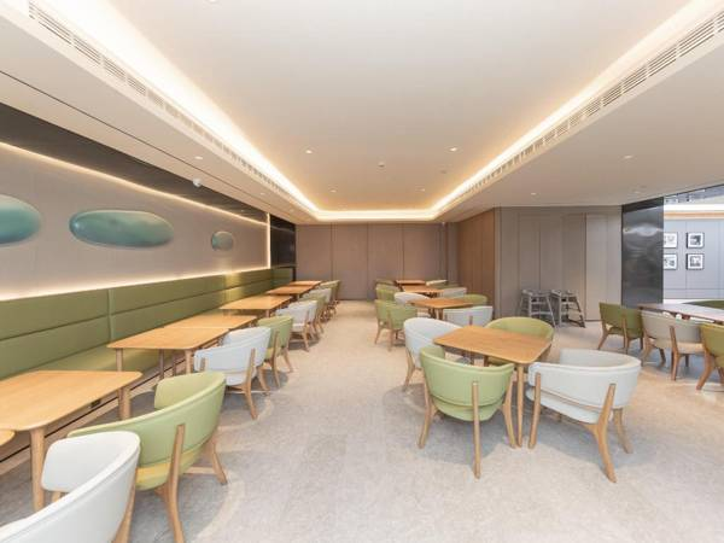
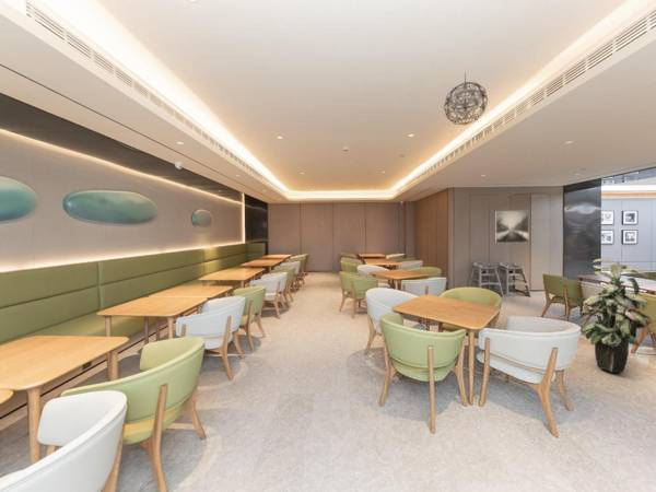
+ pendant light (465, 98)
+ indoor plant (610, 314)
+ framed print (512, 226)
